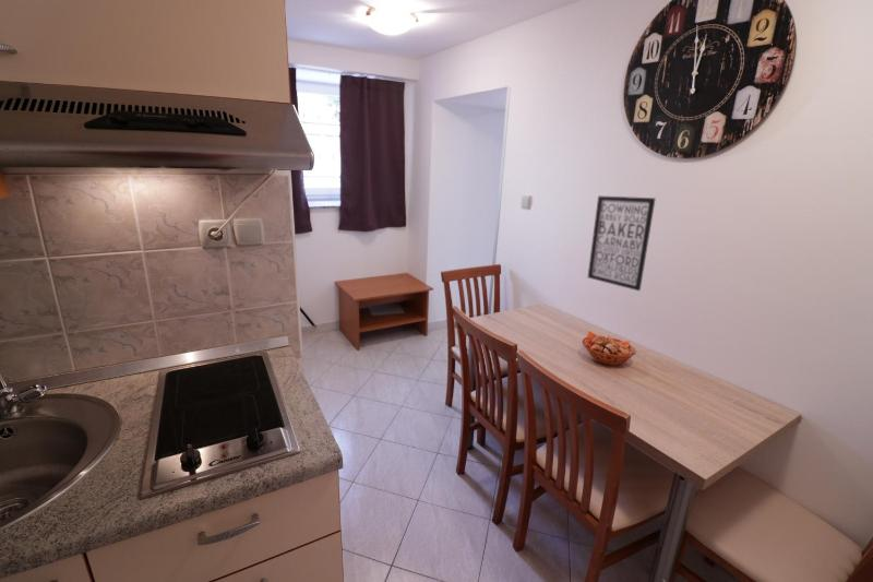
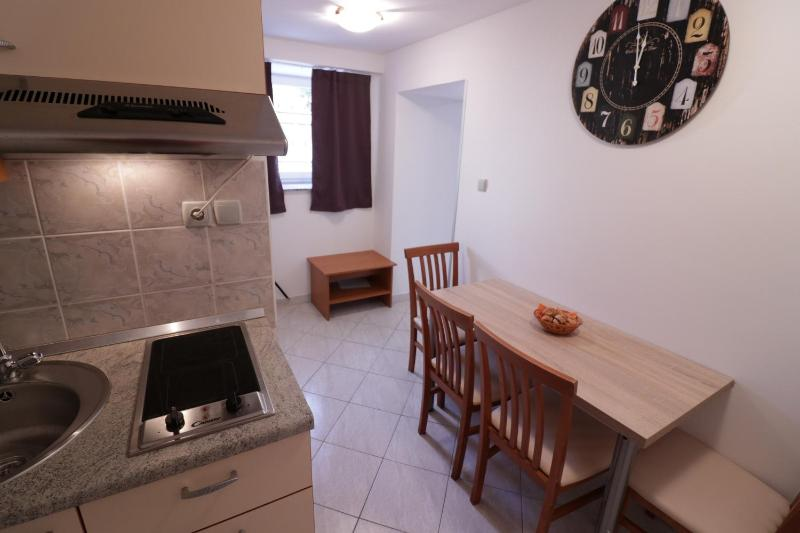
- wall art (618, 241)
